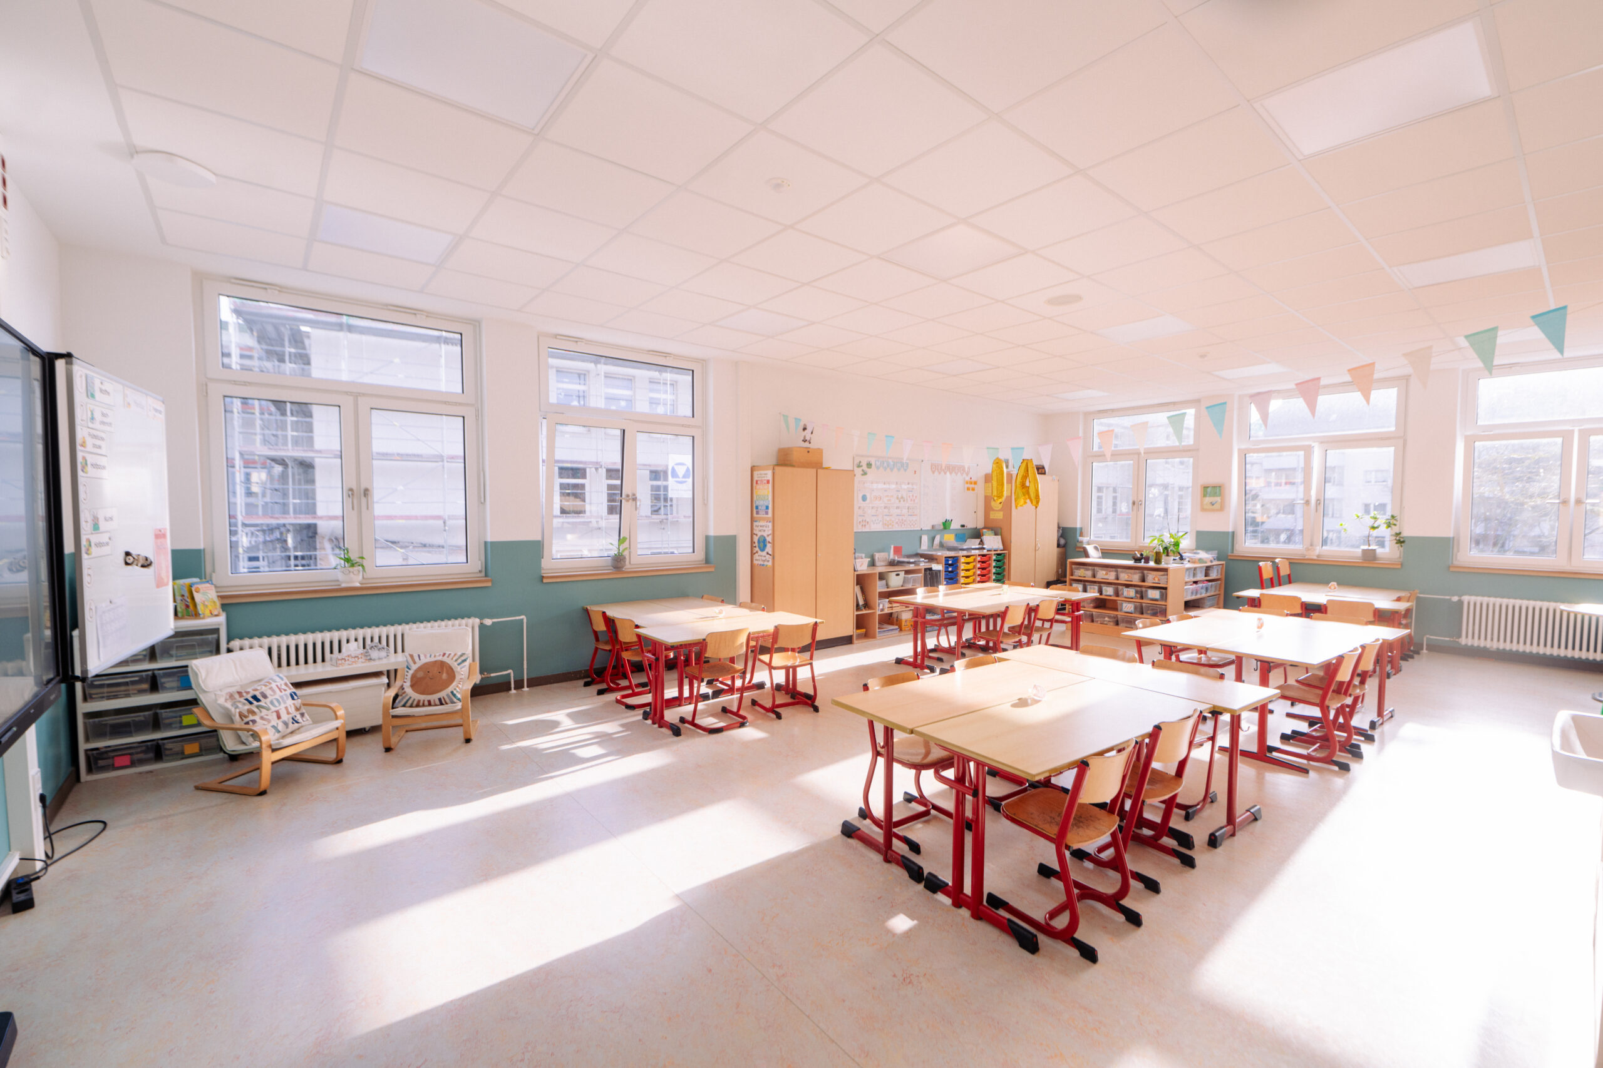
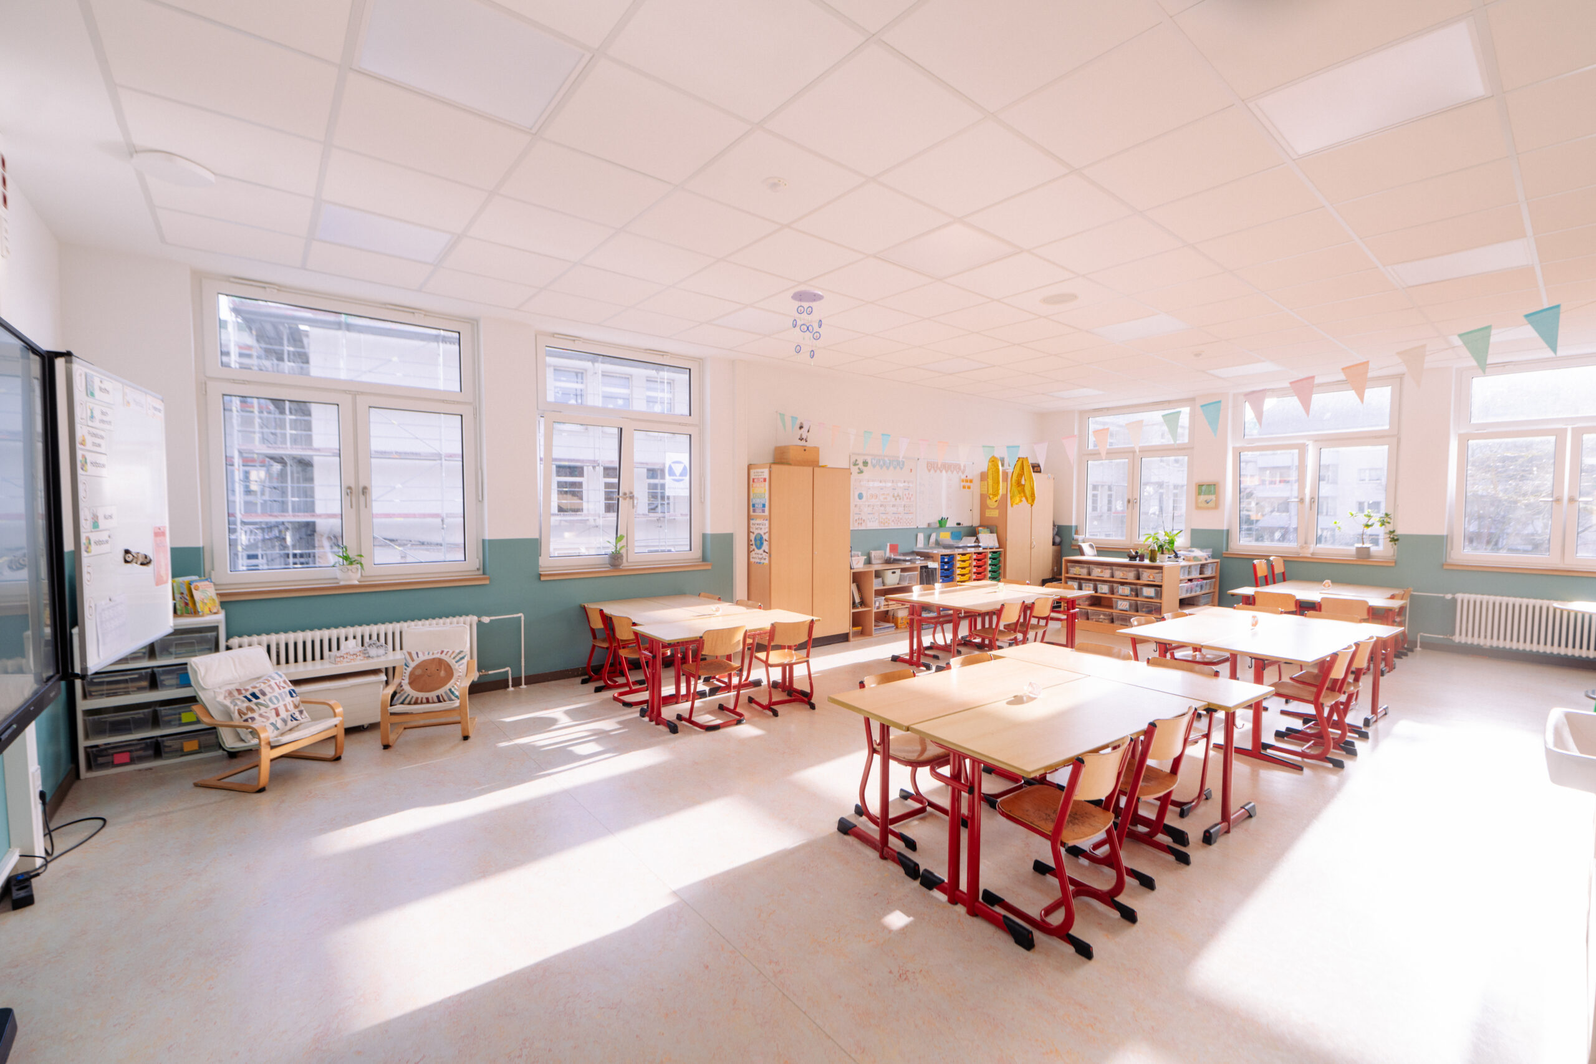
+ ceiling mobile (806, 330)
